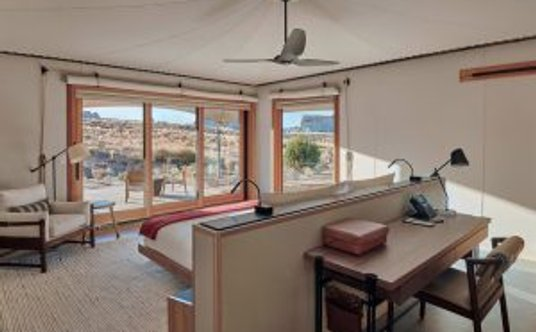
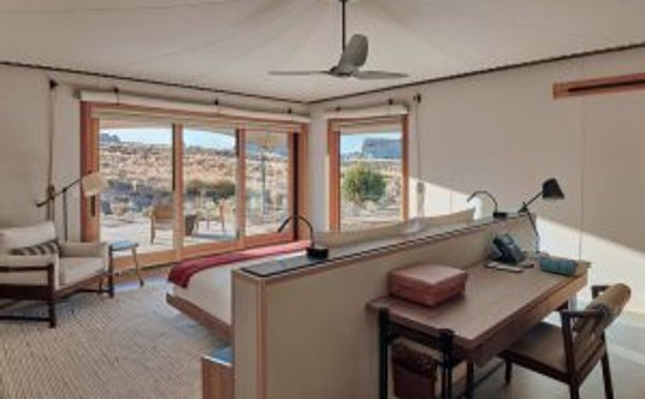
+ pencil case (557, 264)
